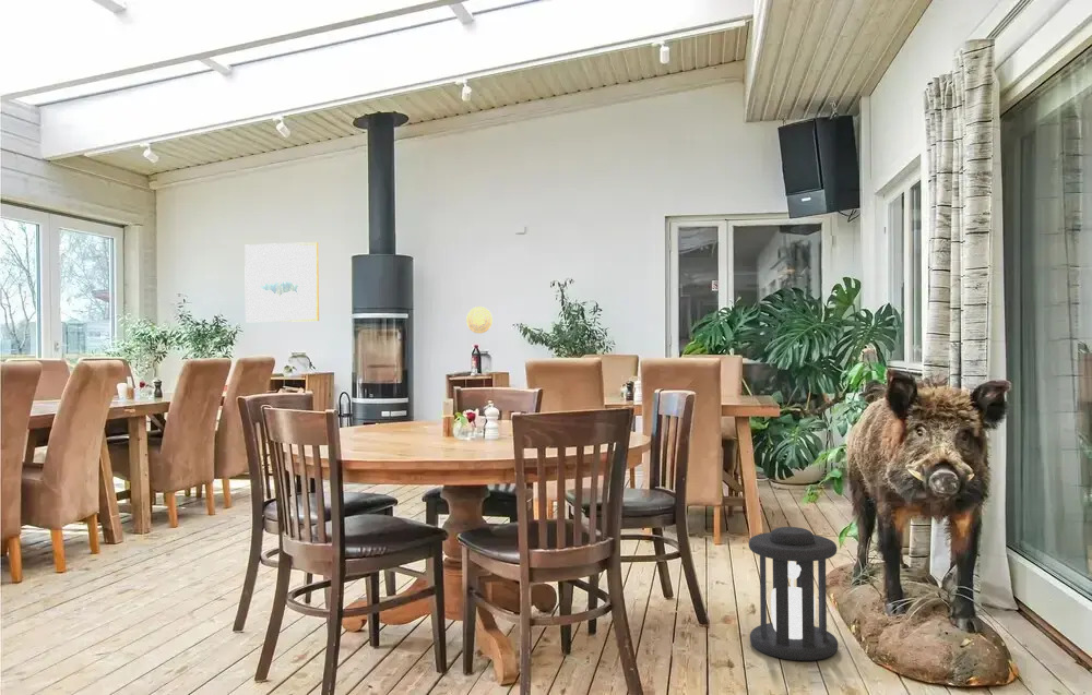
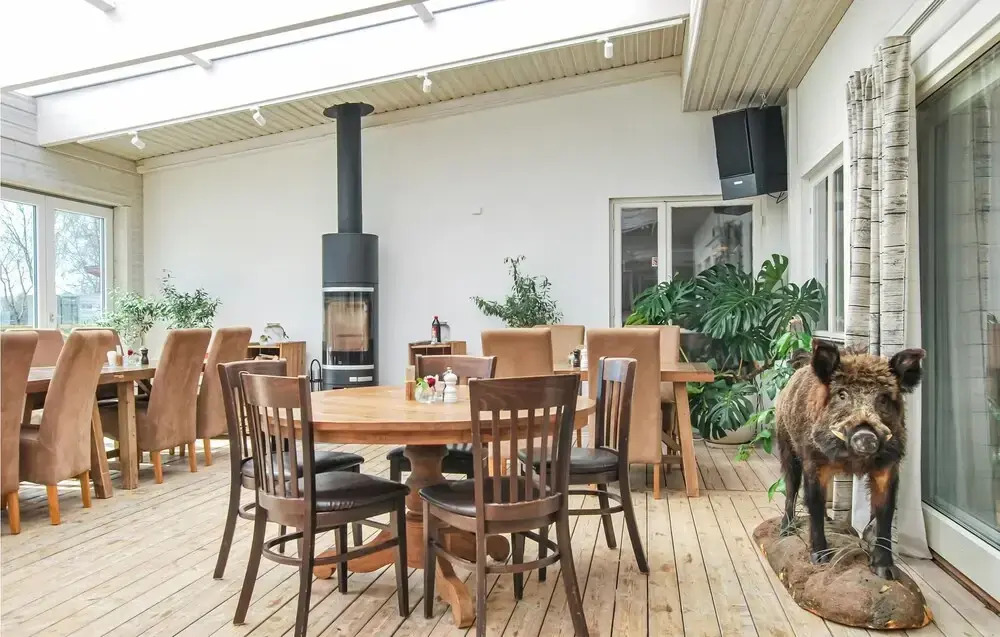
- wall art (281, 283)
- decorative plate (478, 320)
- lantern (792, 588)
